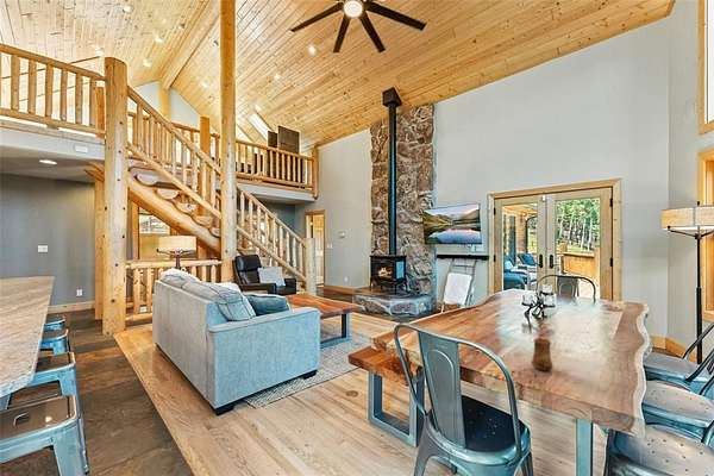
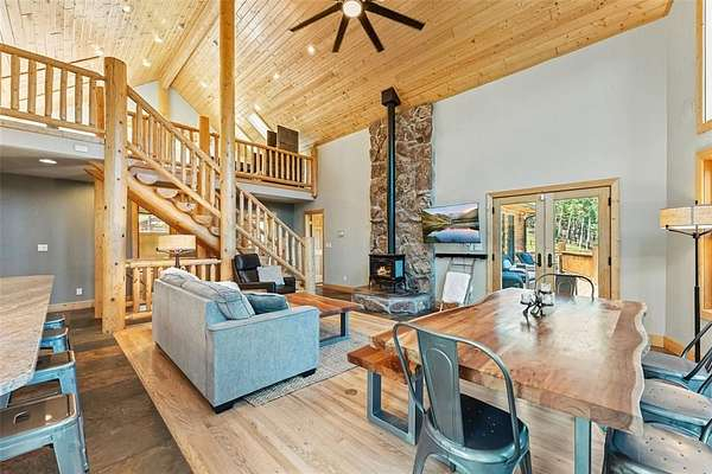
- cup (541, 353)
